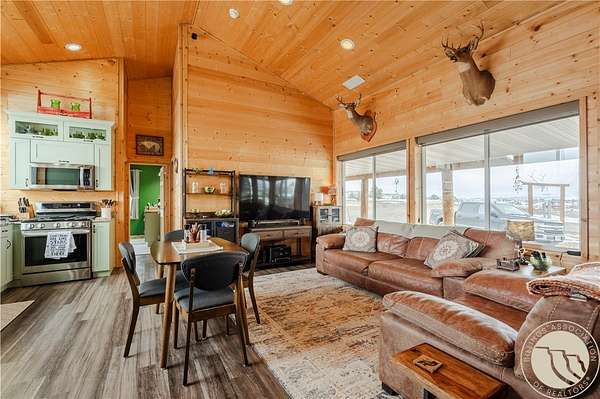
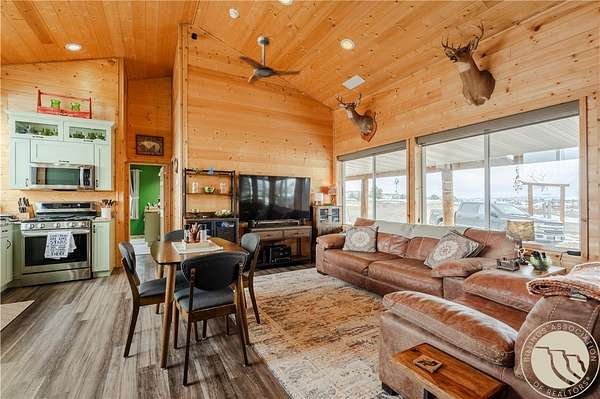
+ ceiling fan (264, 58)
